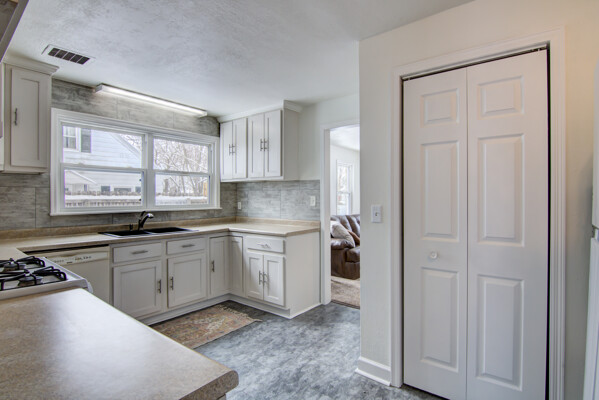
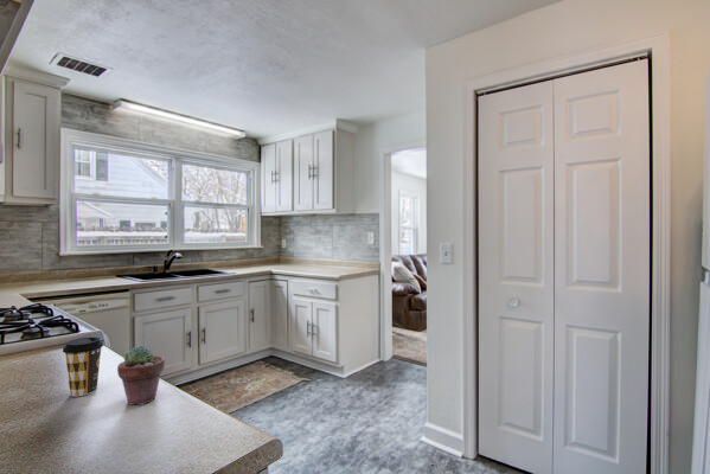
+ potted succulent (141, 372)
+ coffee cup (83, 366)
